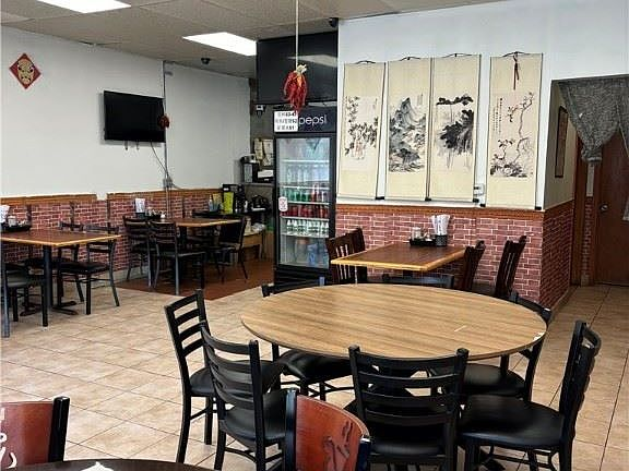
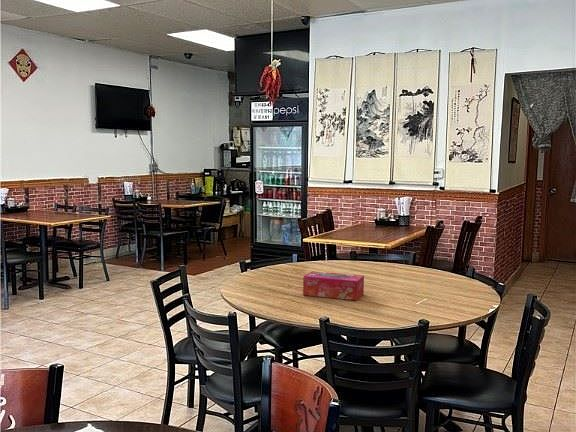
+ tissue box (333, 285)
